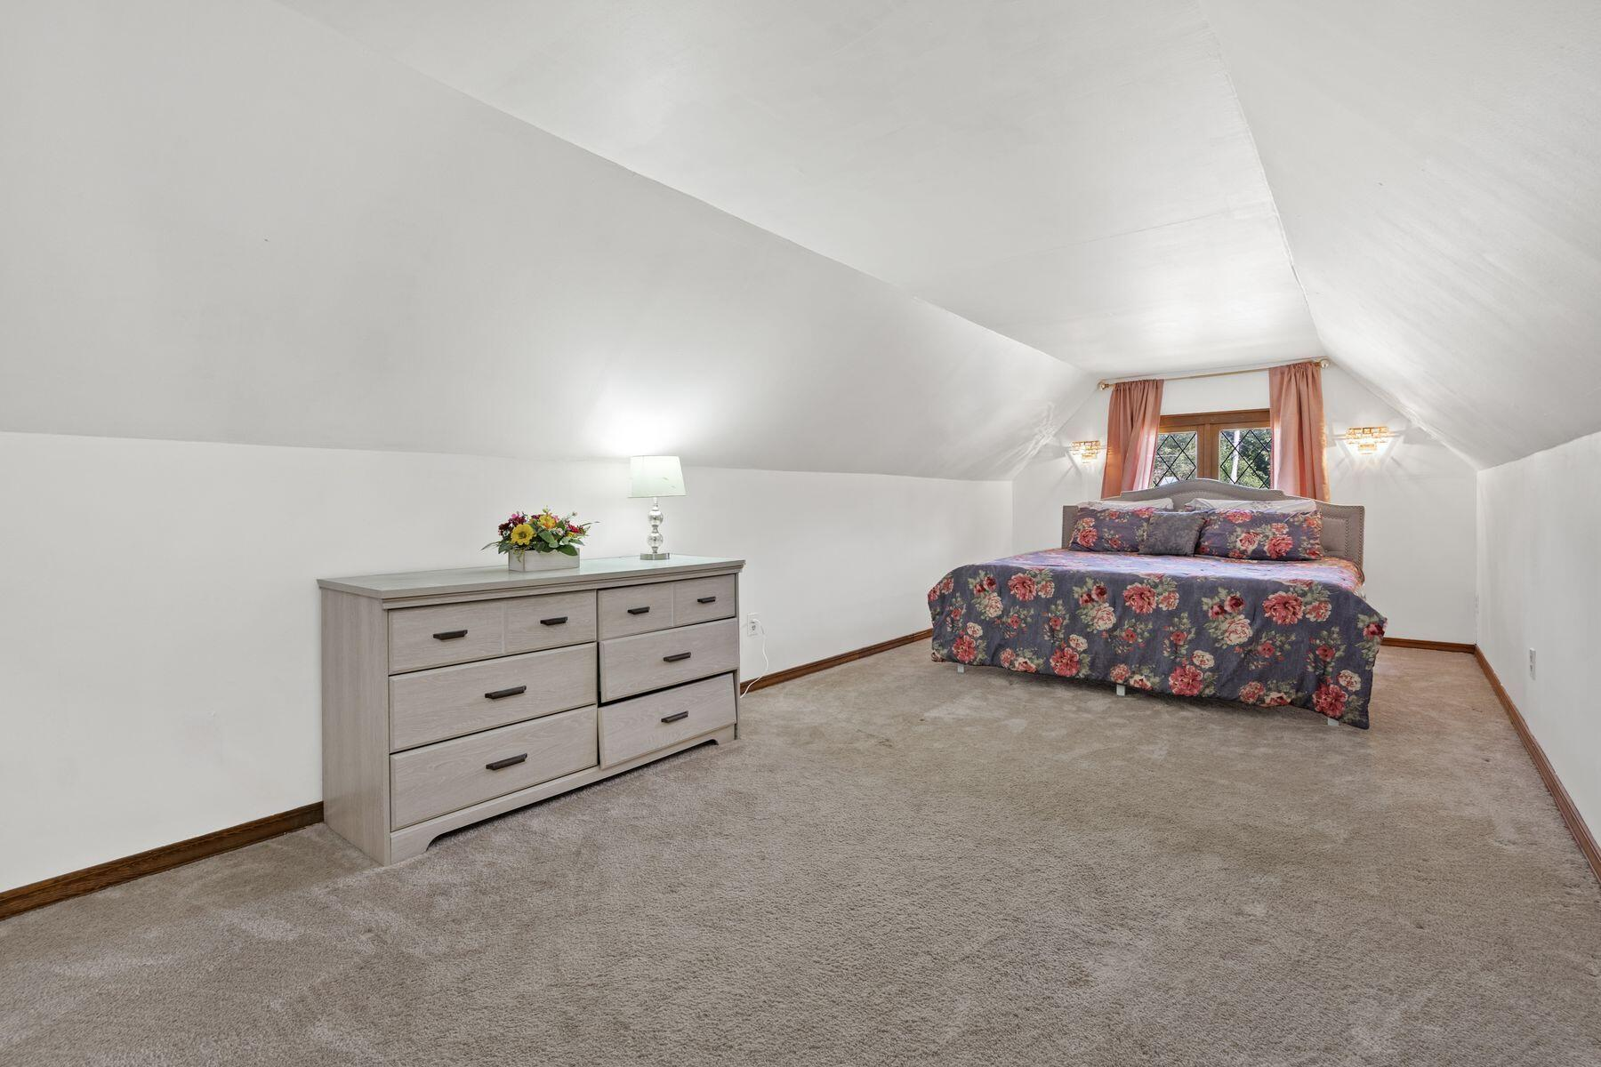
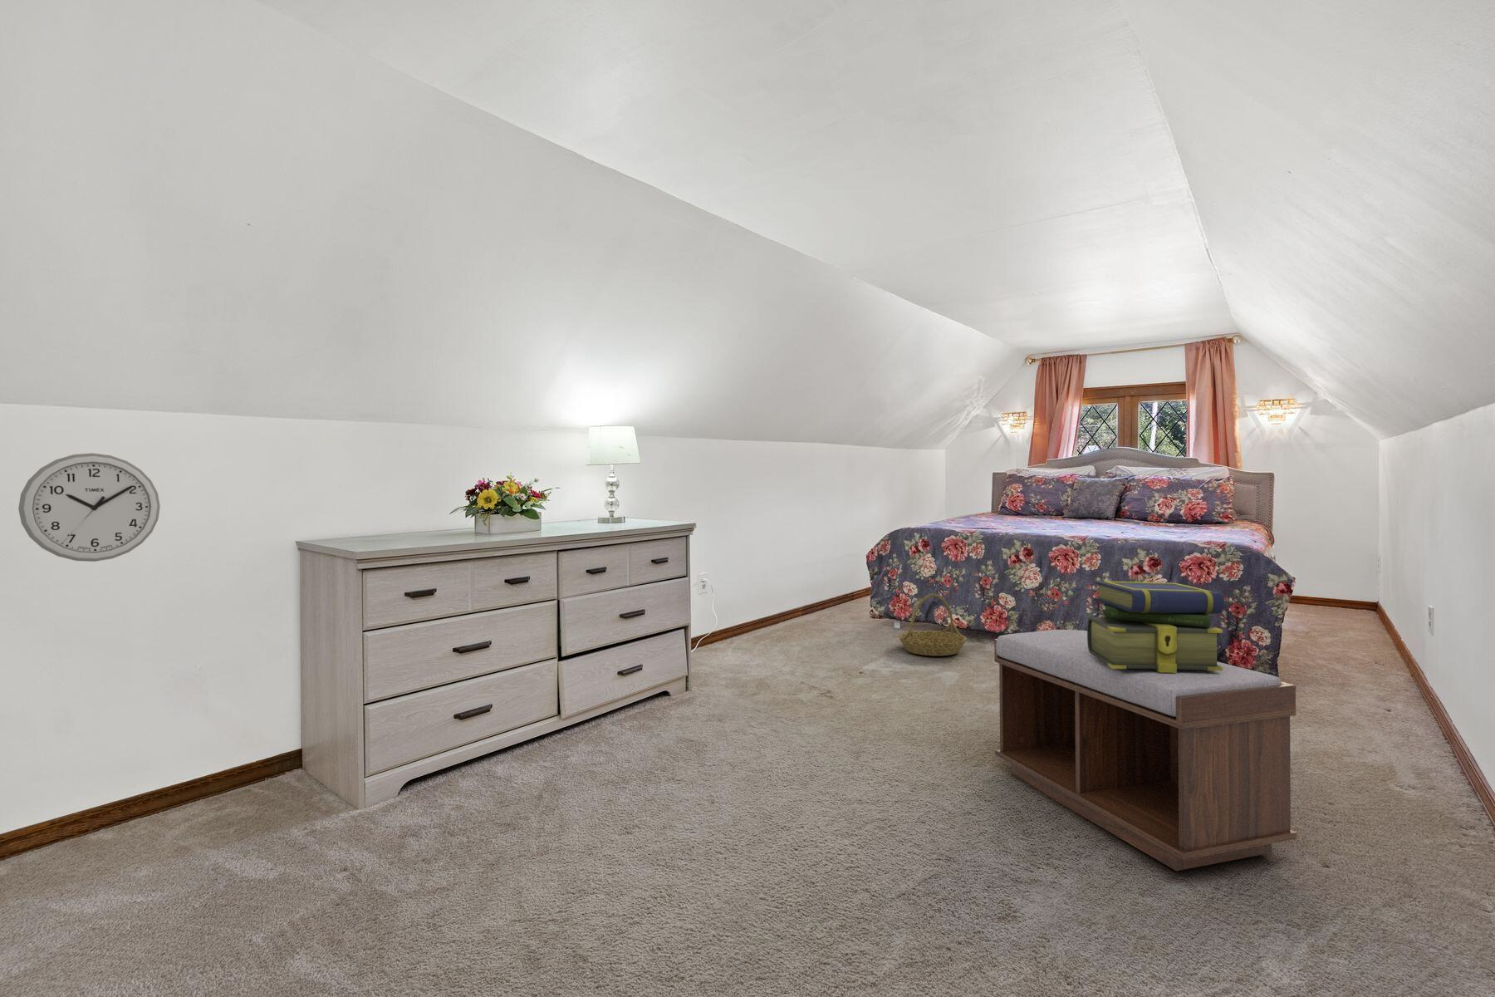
+ bench (1122, 729)
+ stack of books (1152, 622)
+ wall clock (93, 506)
+ basket (932, 631)
